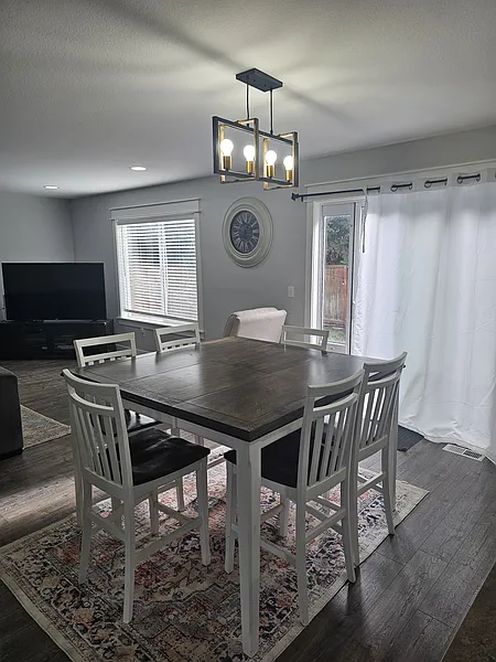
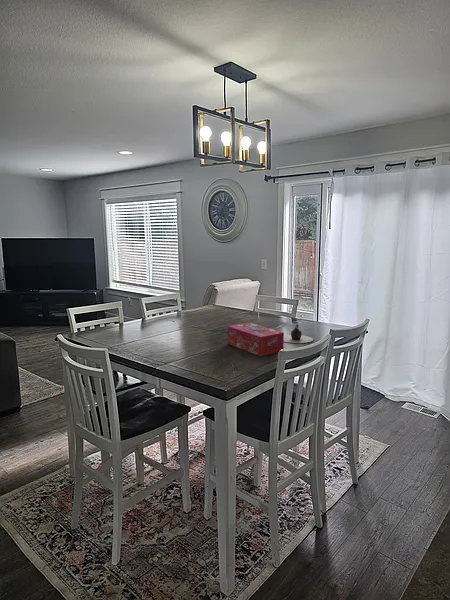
+ teapot (295, 331)
+ tissue box (254, 338)
